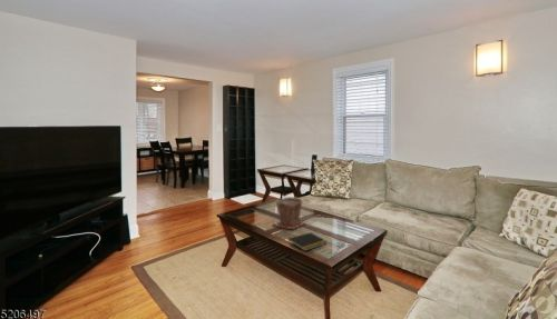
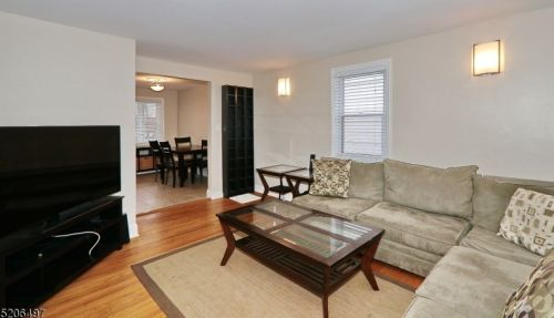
- notepad (307, 240)
- plant pot (289, 211)
